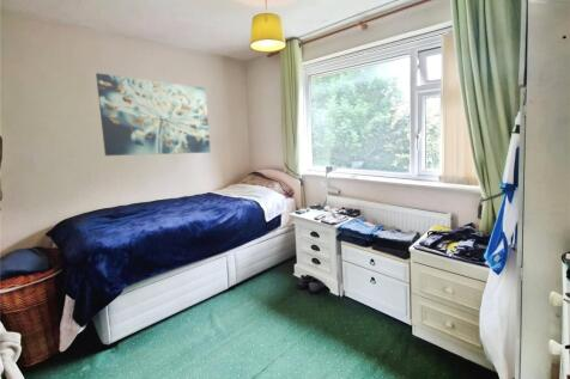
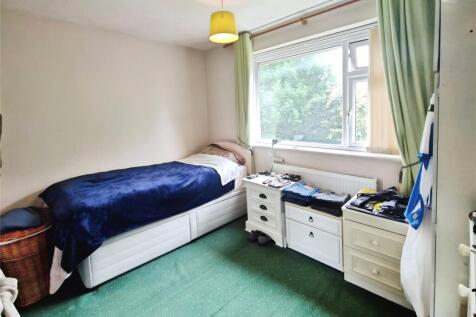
- wall art (160, 117)
